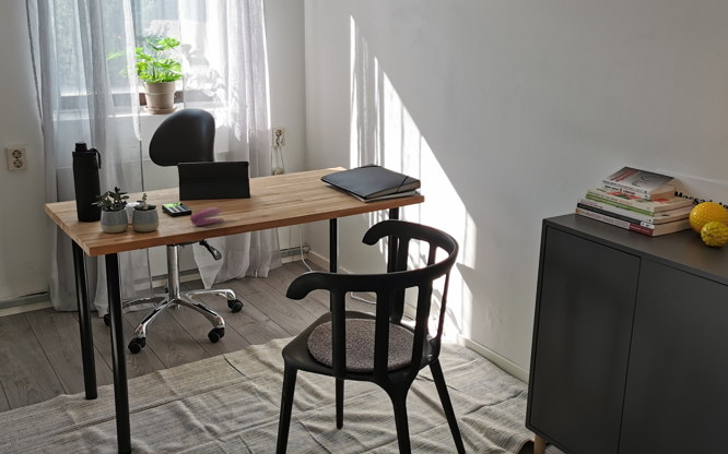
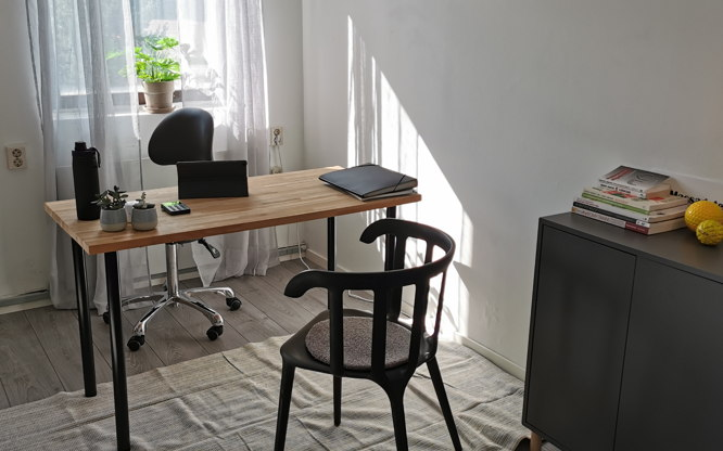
- stapler (207, 216)
